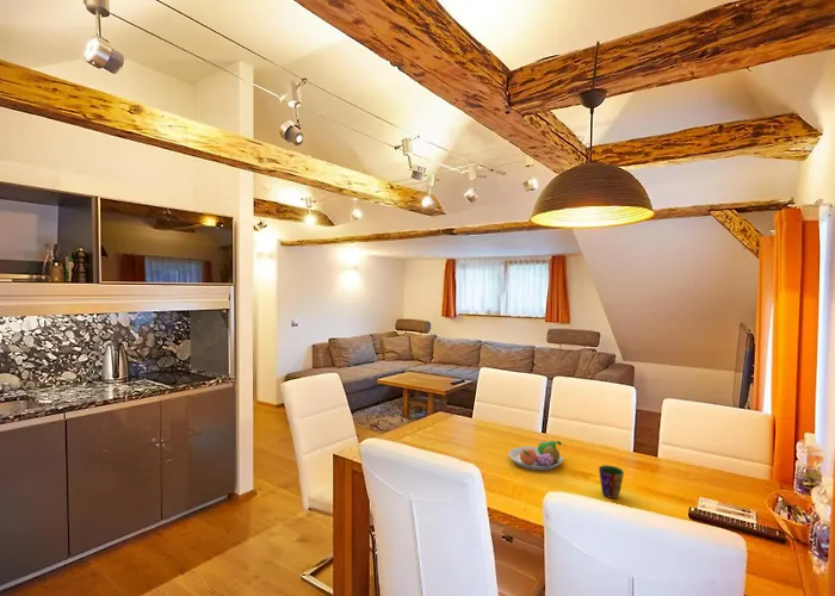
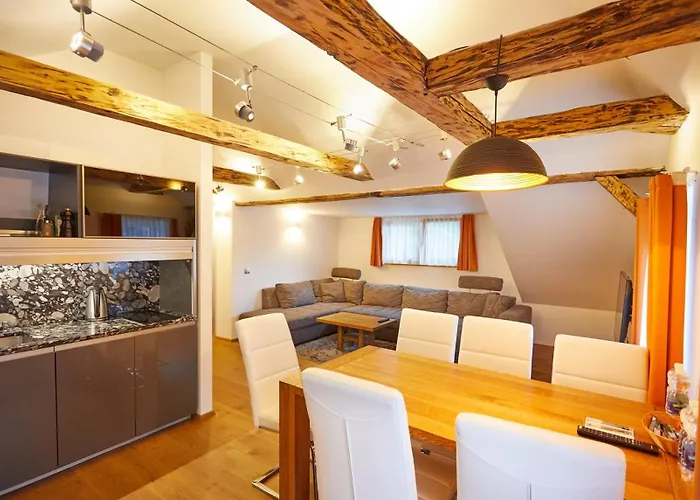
- cup (610, 483)
- fruit bowl (537, 451)
